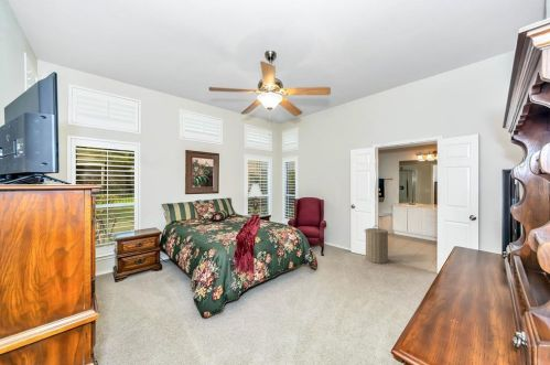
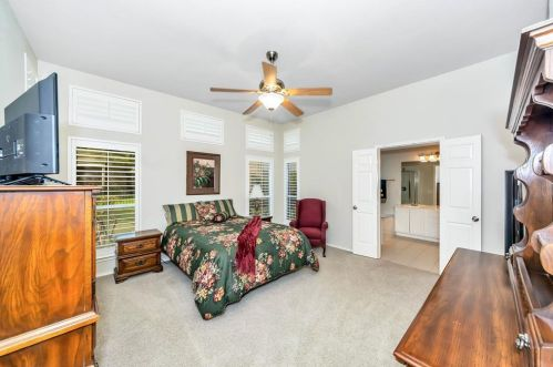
- laundry hamper (376, 243)
